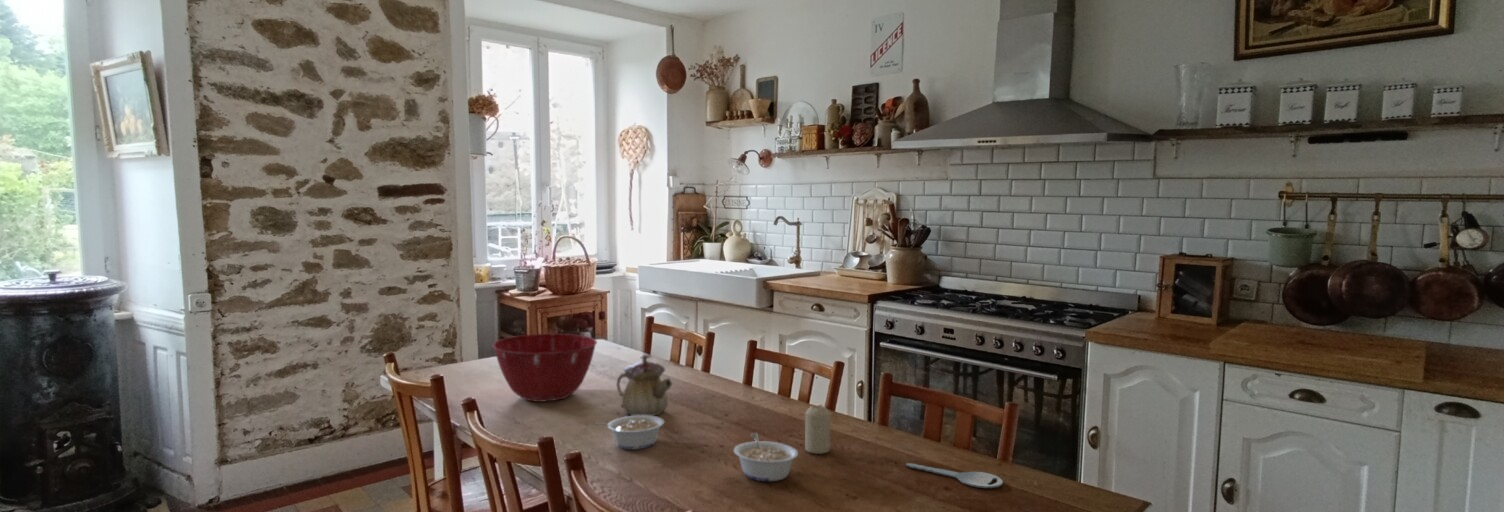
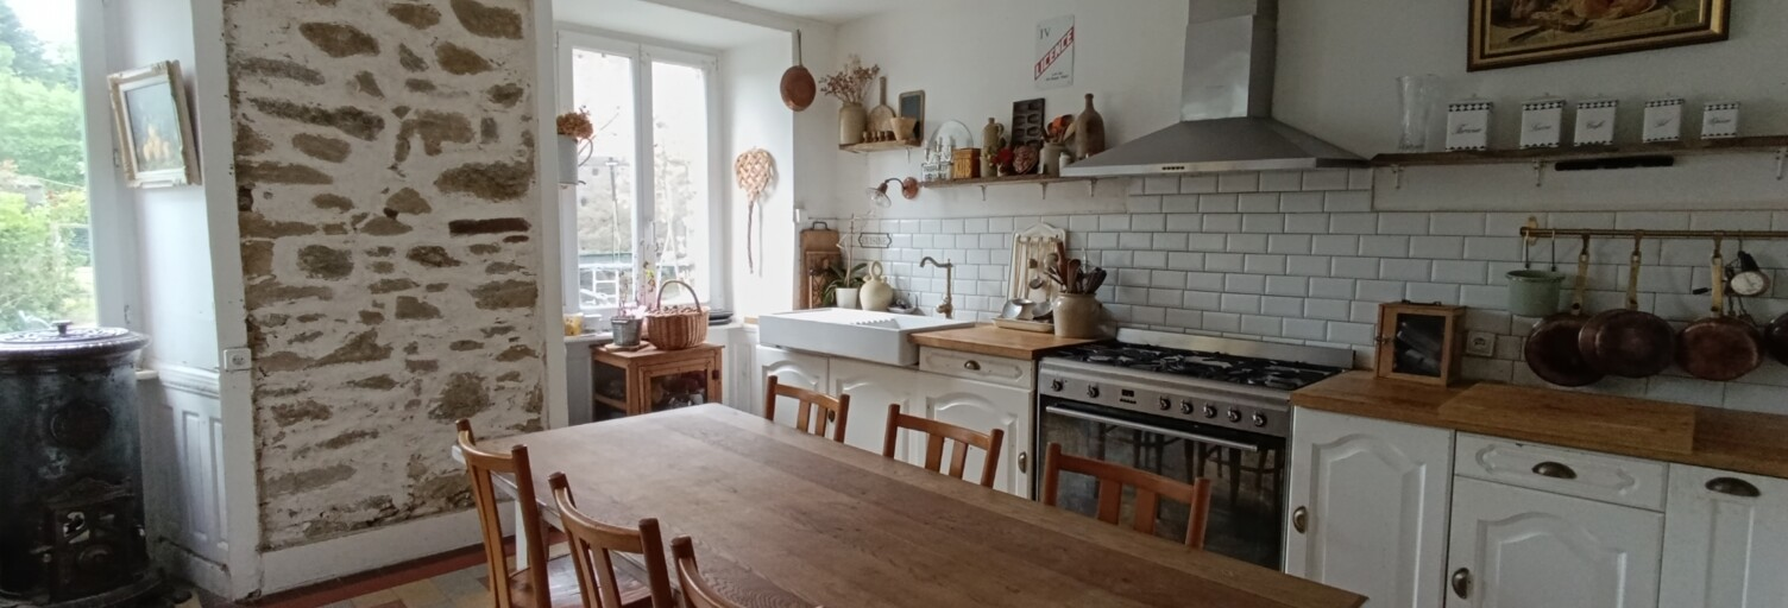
- legume (634, 431)
- candle (817, 428)
- mixing bowl (546, 368)
- teapot (642, 382)
- key (952, 473)
- legume (763, 459)
